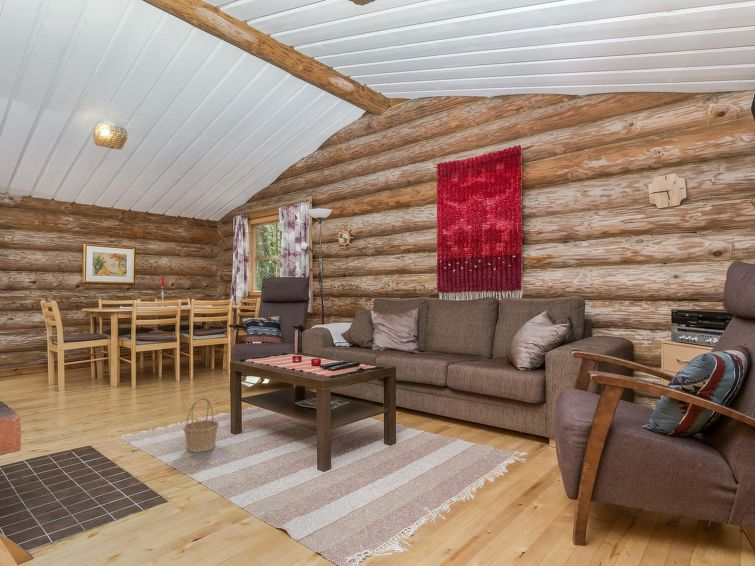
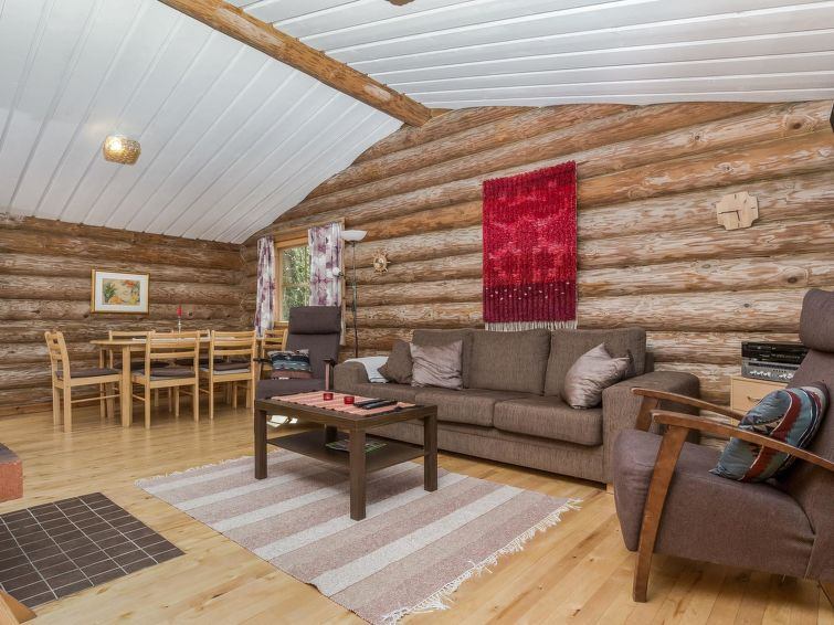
- basket (201, 422)
